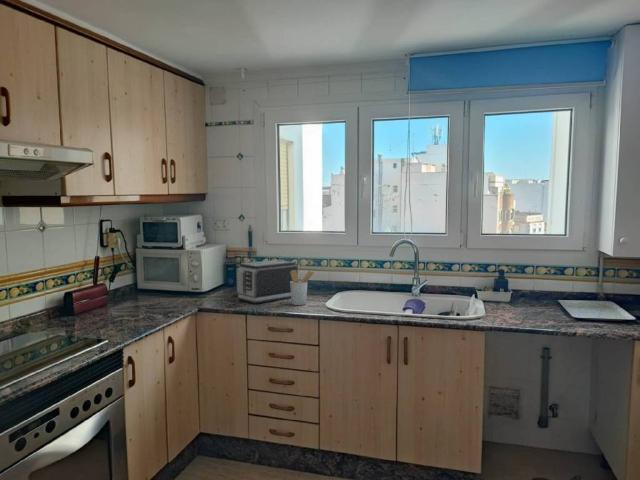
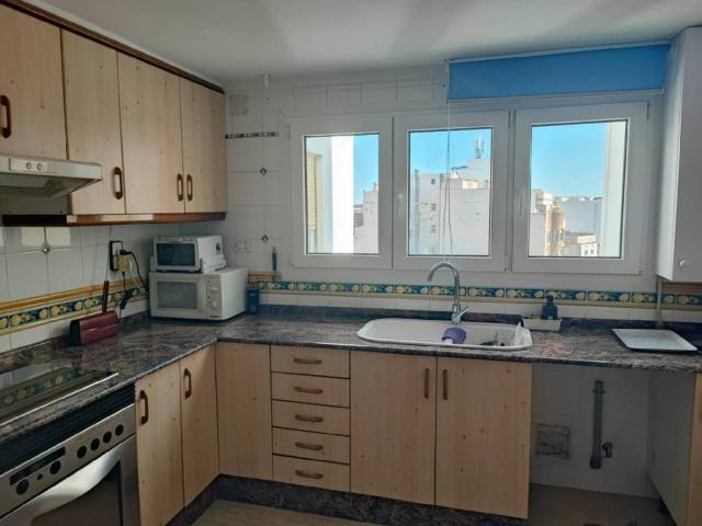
- toaster (266, 280)
- utensil holder (302, 286)
